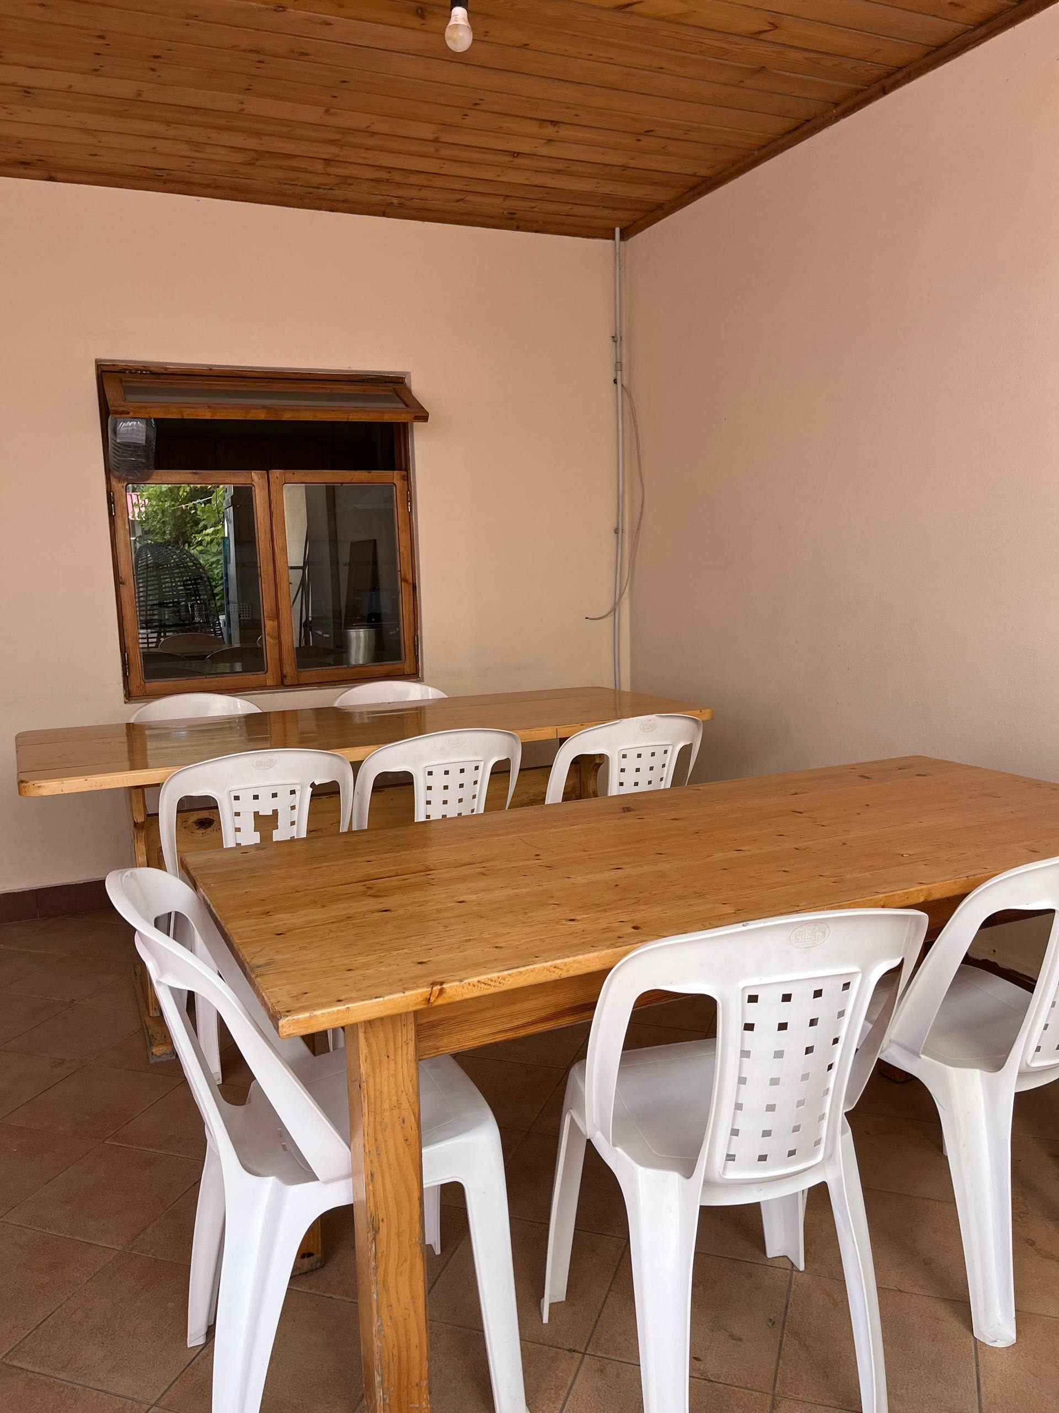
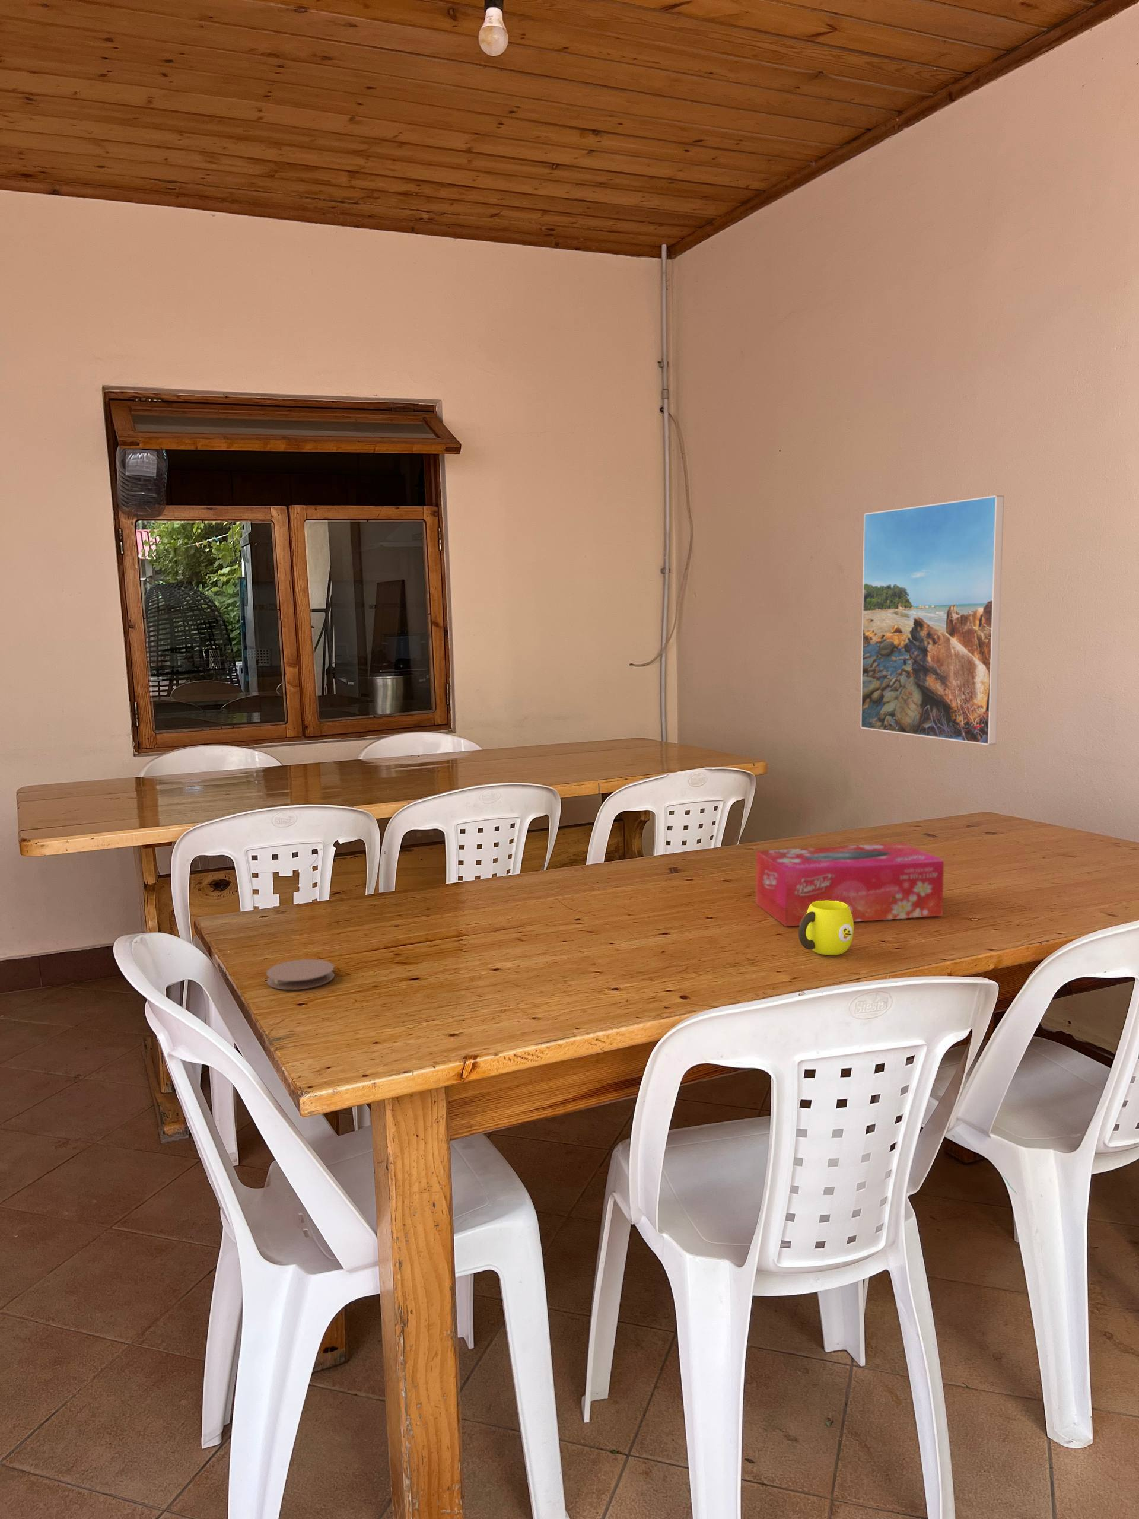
+ cup (823, 929)
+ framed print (926, 622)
+ tissue box (847, 883)
+ coaster (300, 974)
